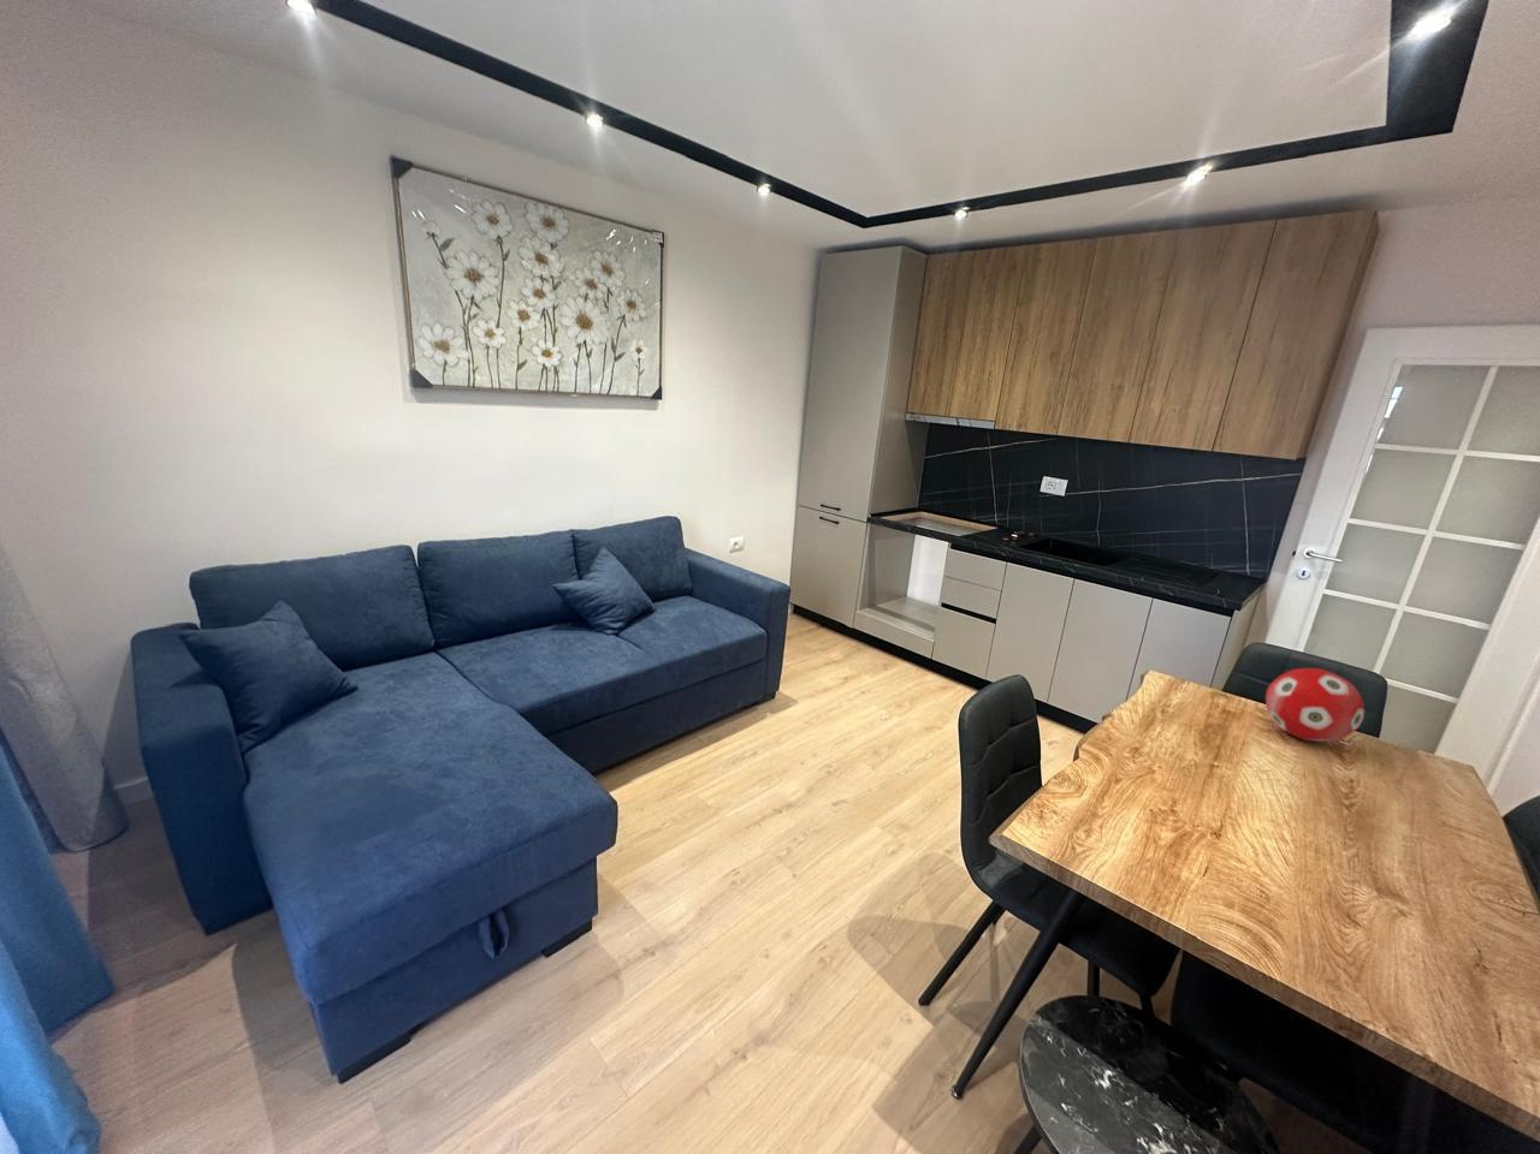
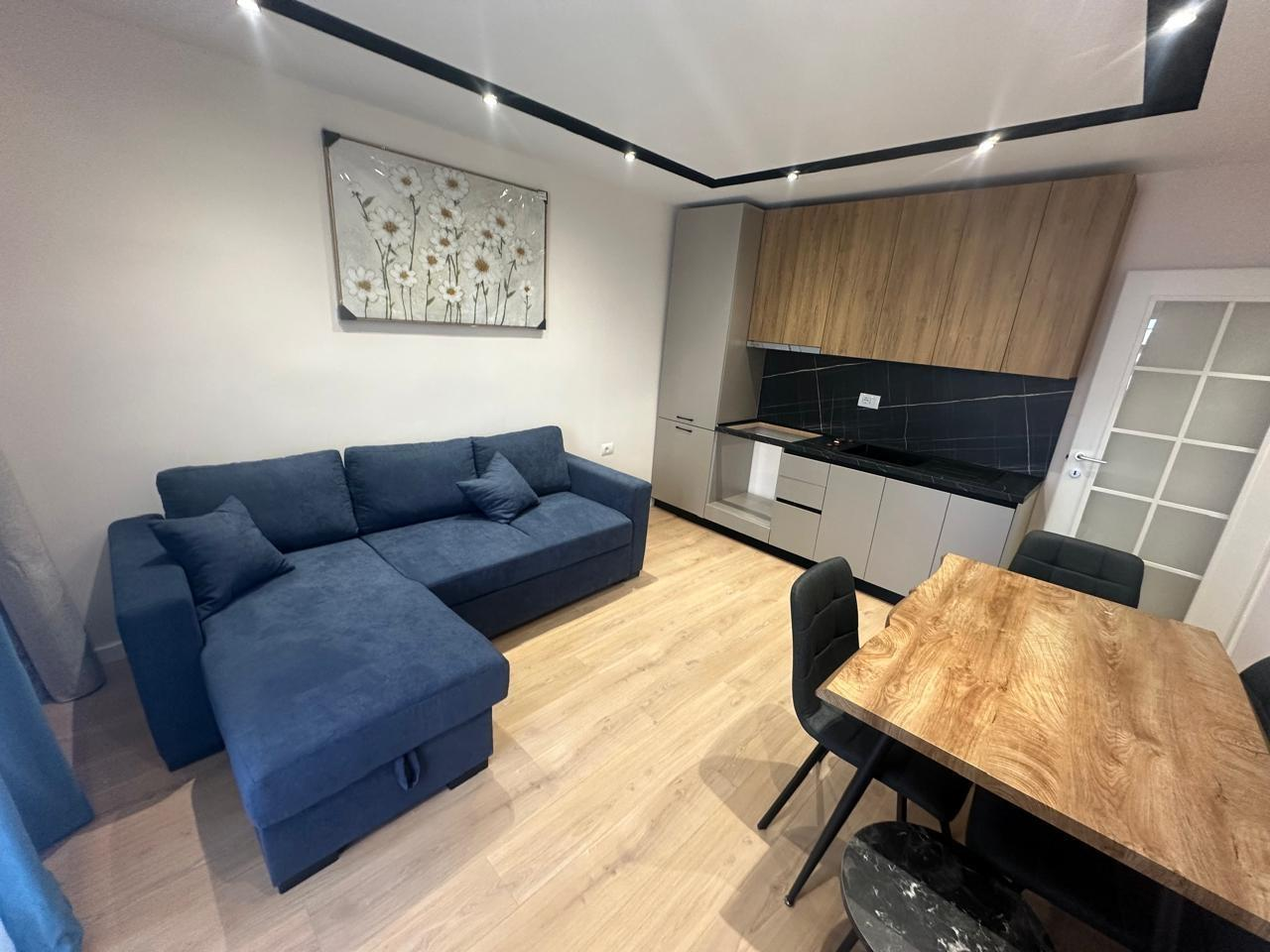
- decorative ball (1312, 704)
